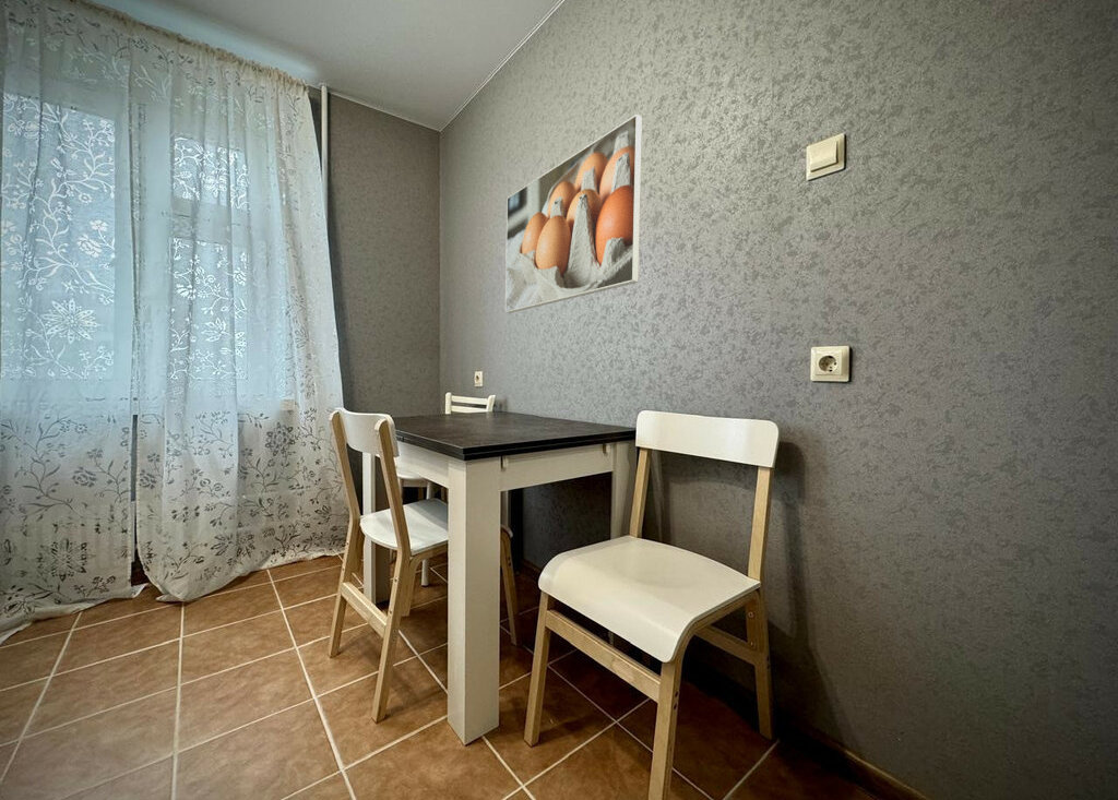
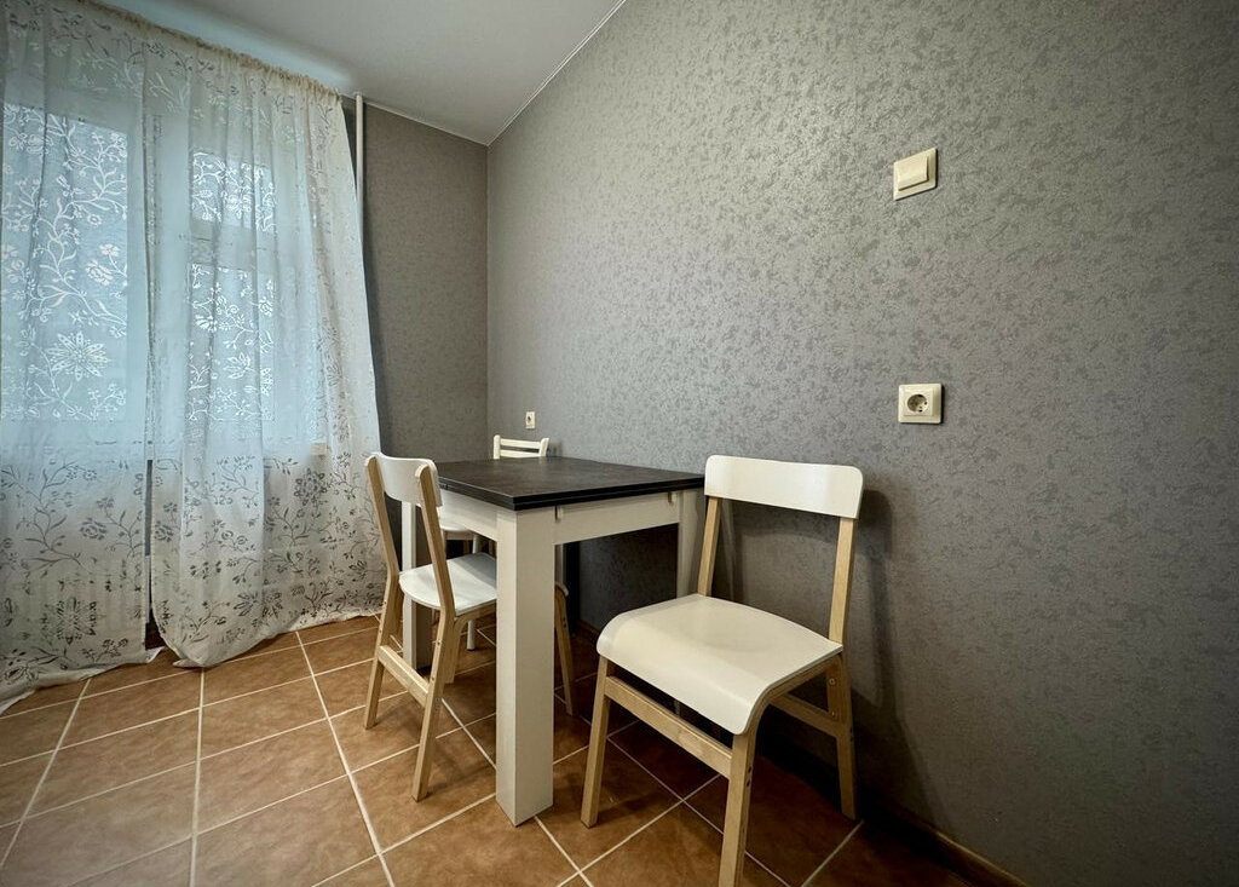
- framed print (561, 232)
